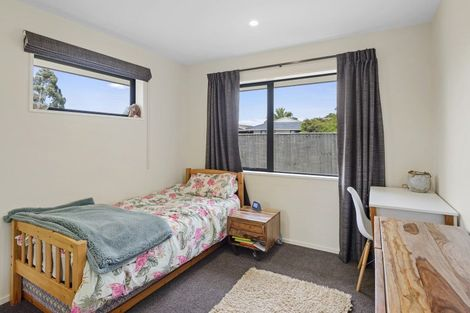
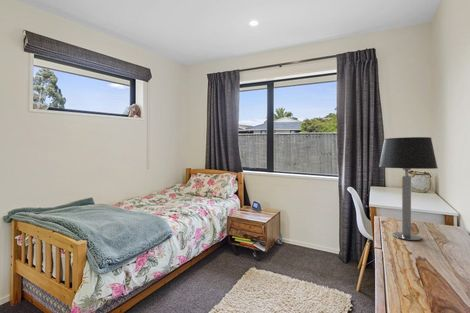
+ table lamp (406, 187)
